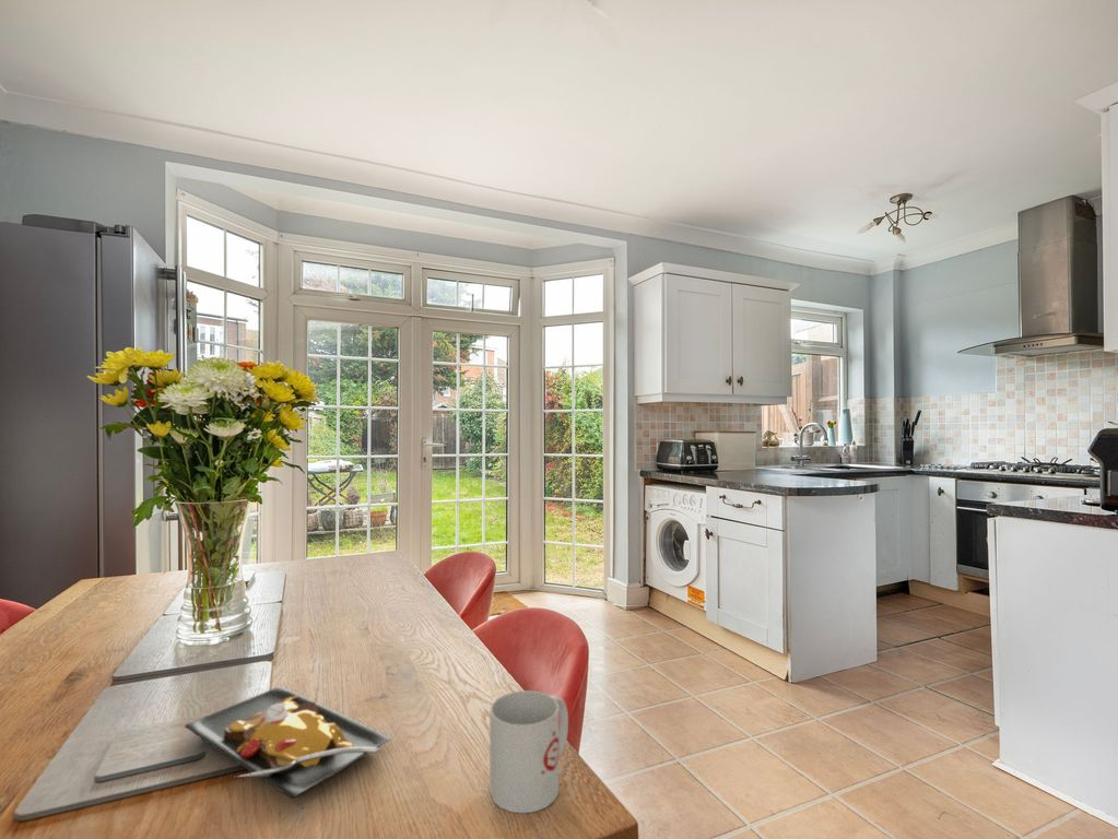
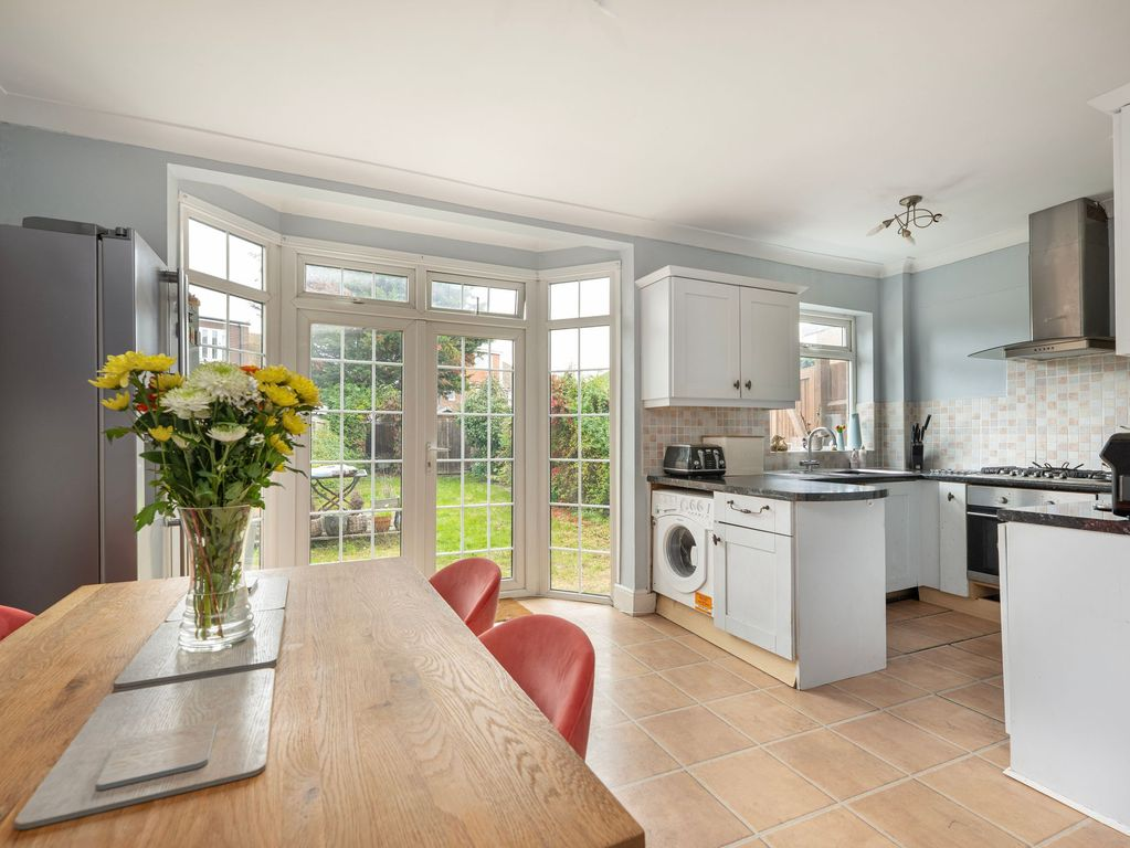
- mug (534, 741)
- plate (278, 729)
